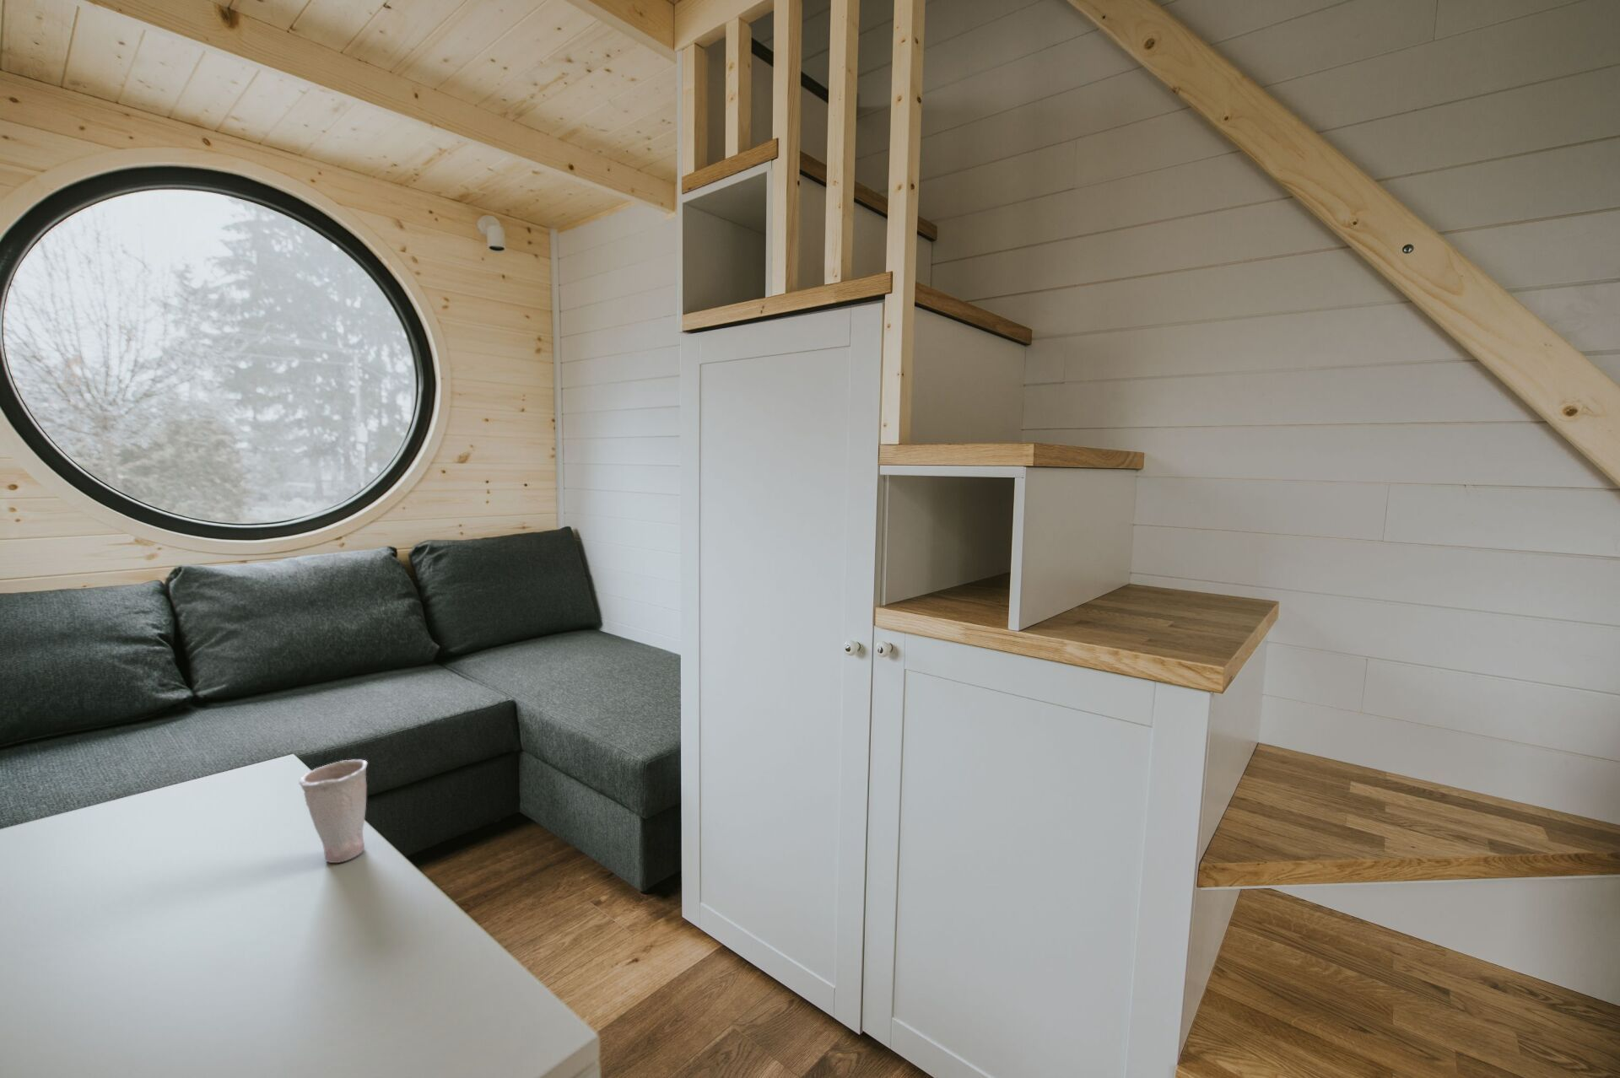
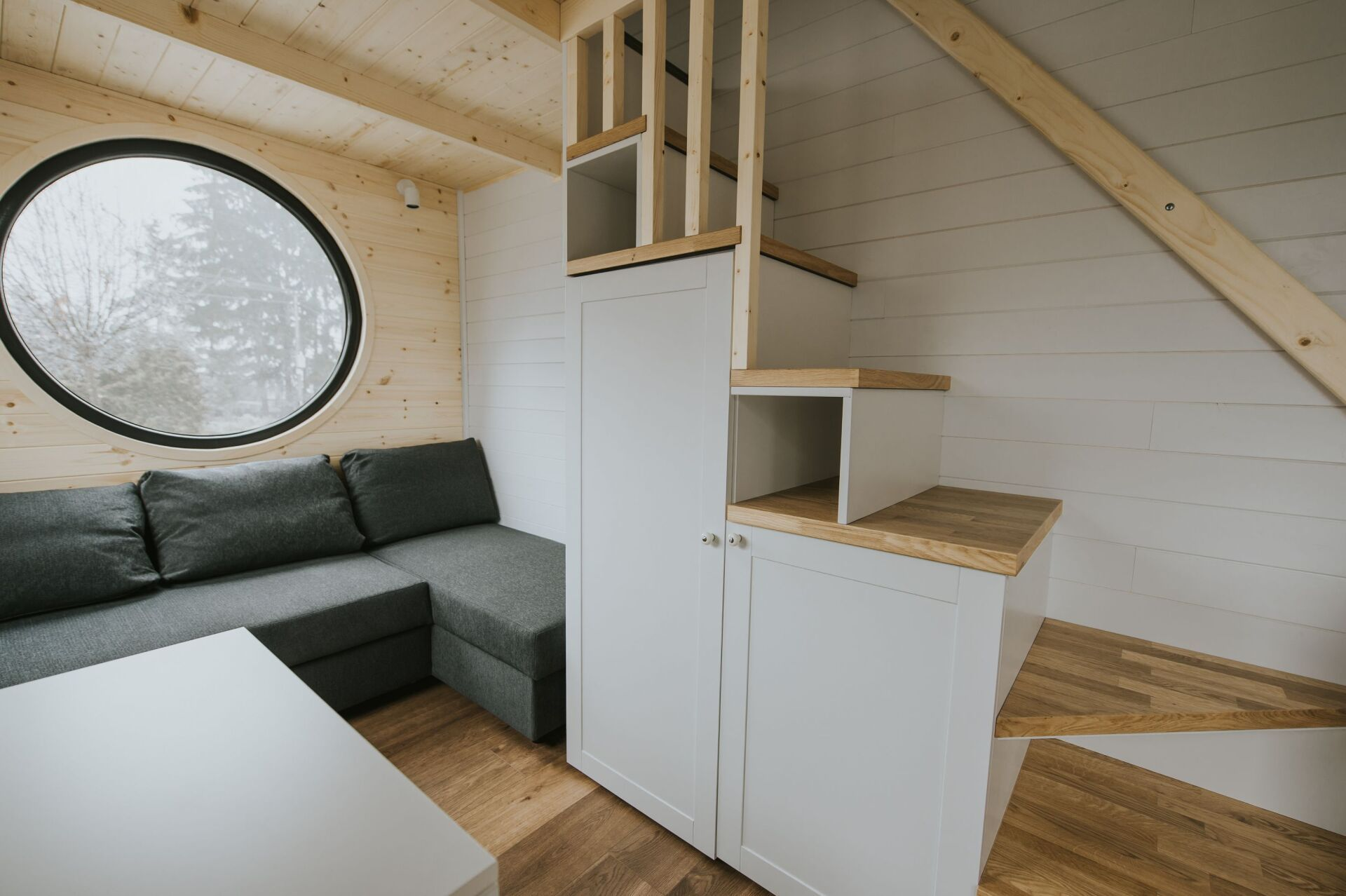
- cup (337, 811)
